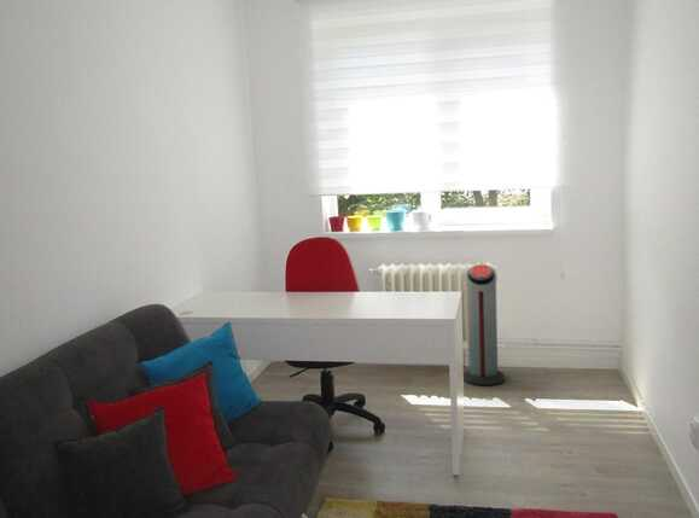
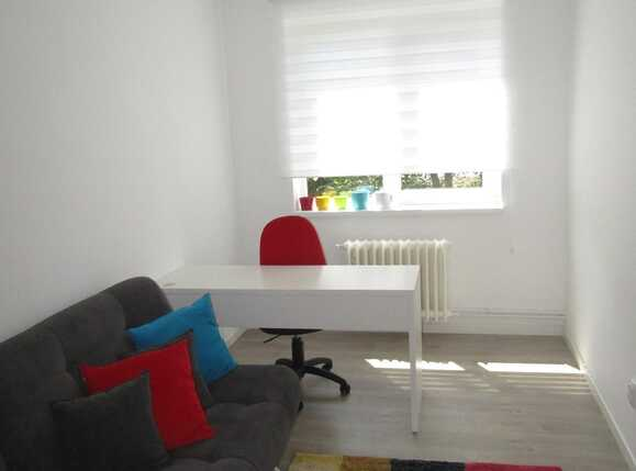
- air purifier (482, 321)
